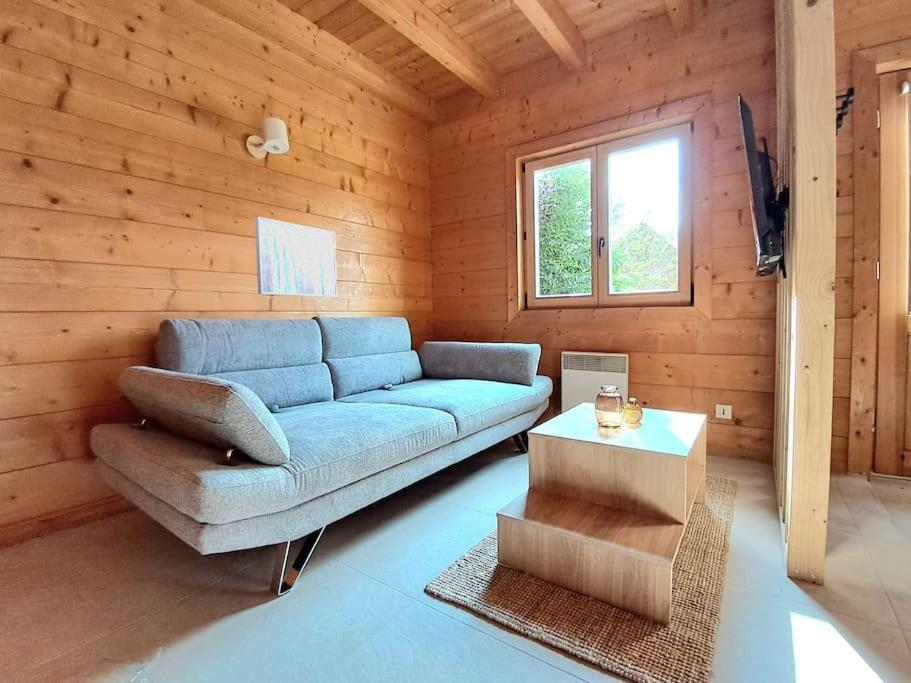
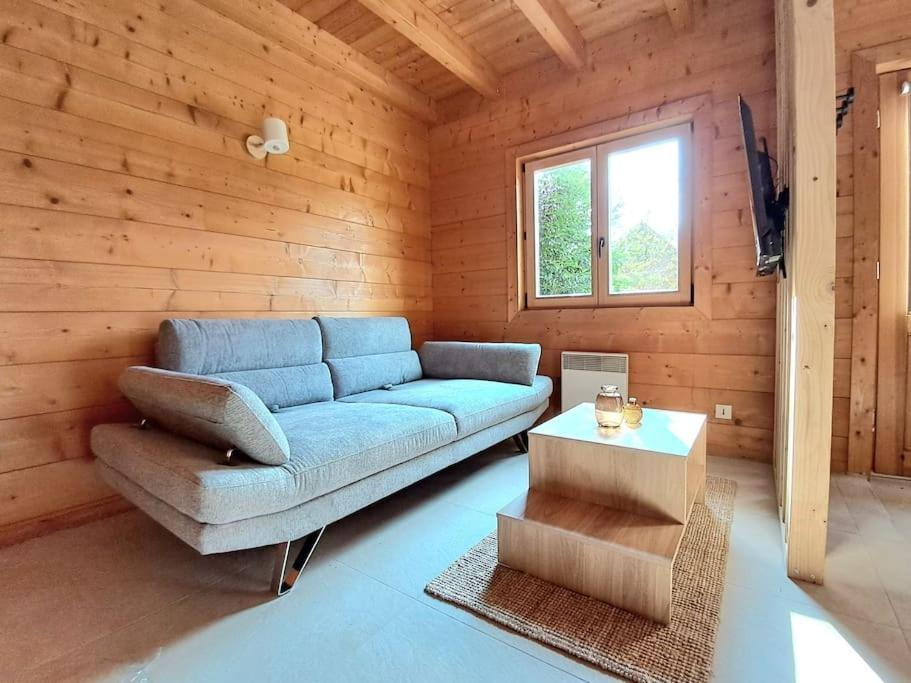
- wall art (299, 260)
